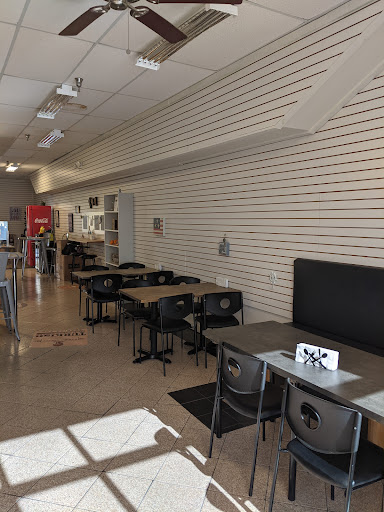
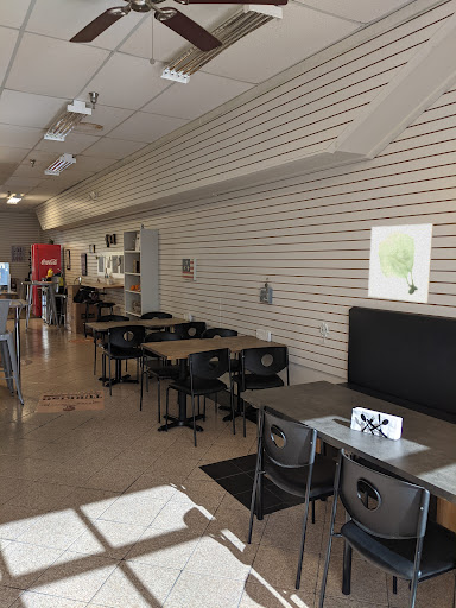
+ wall art (398, 262)
